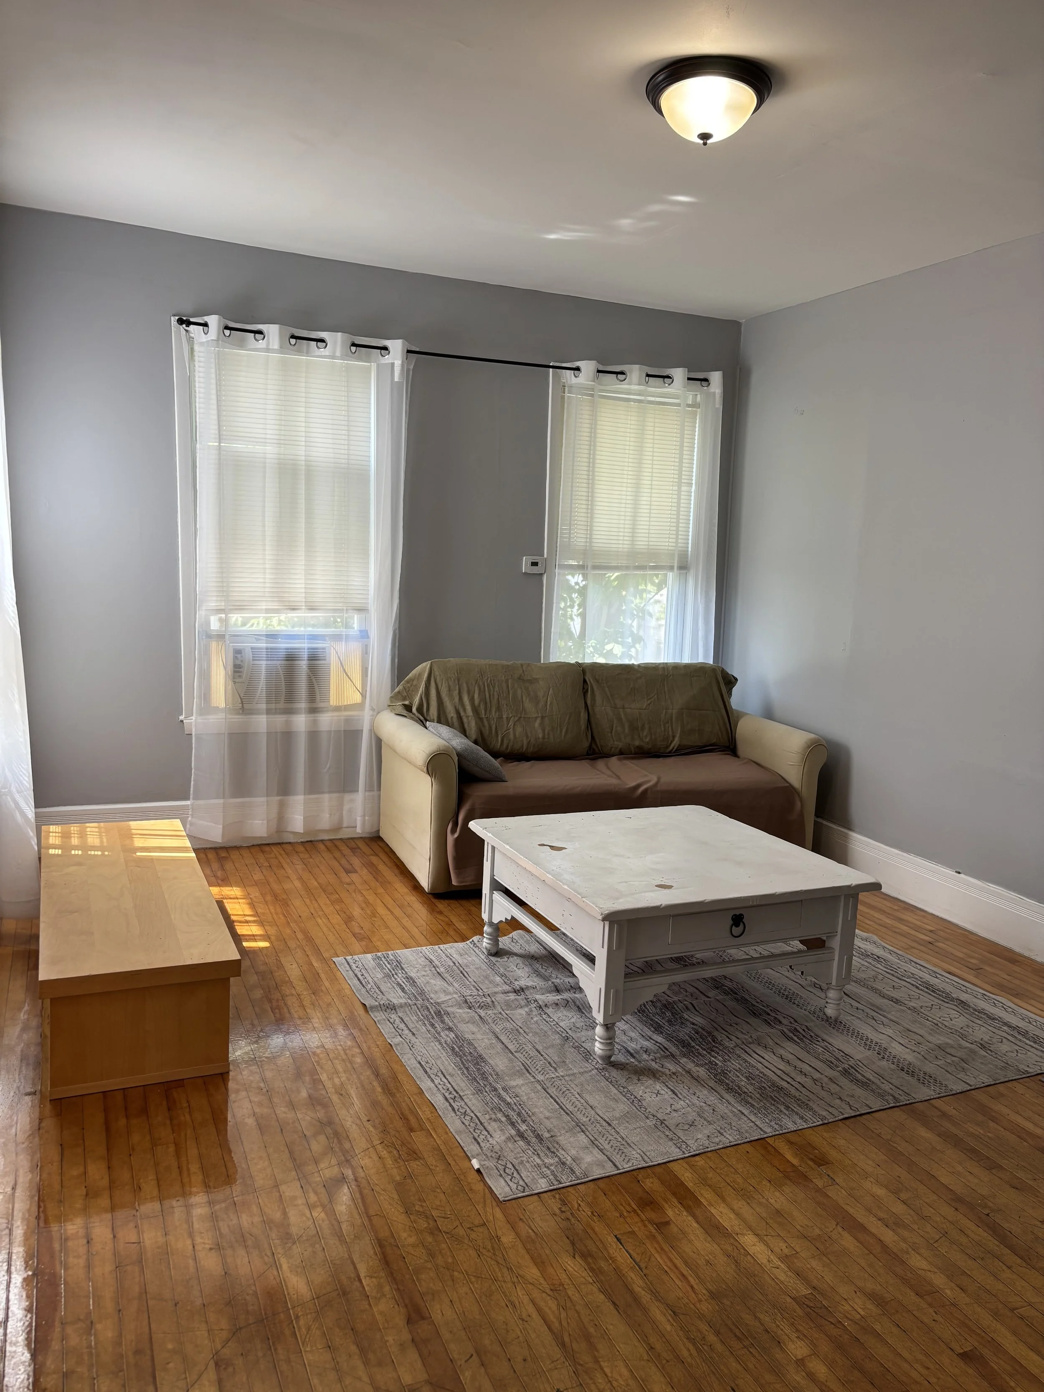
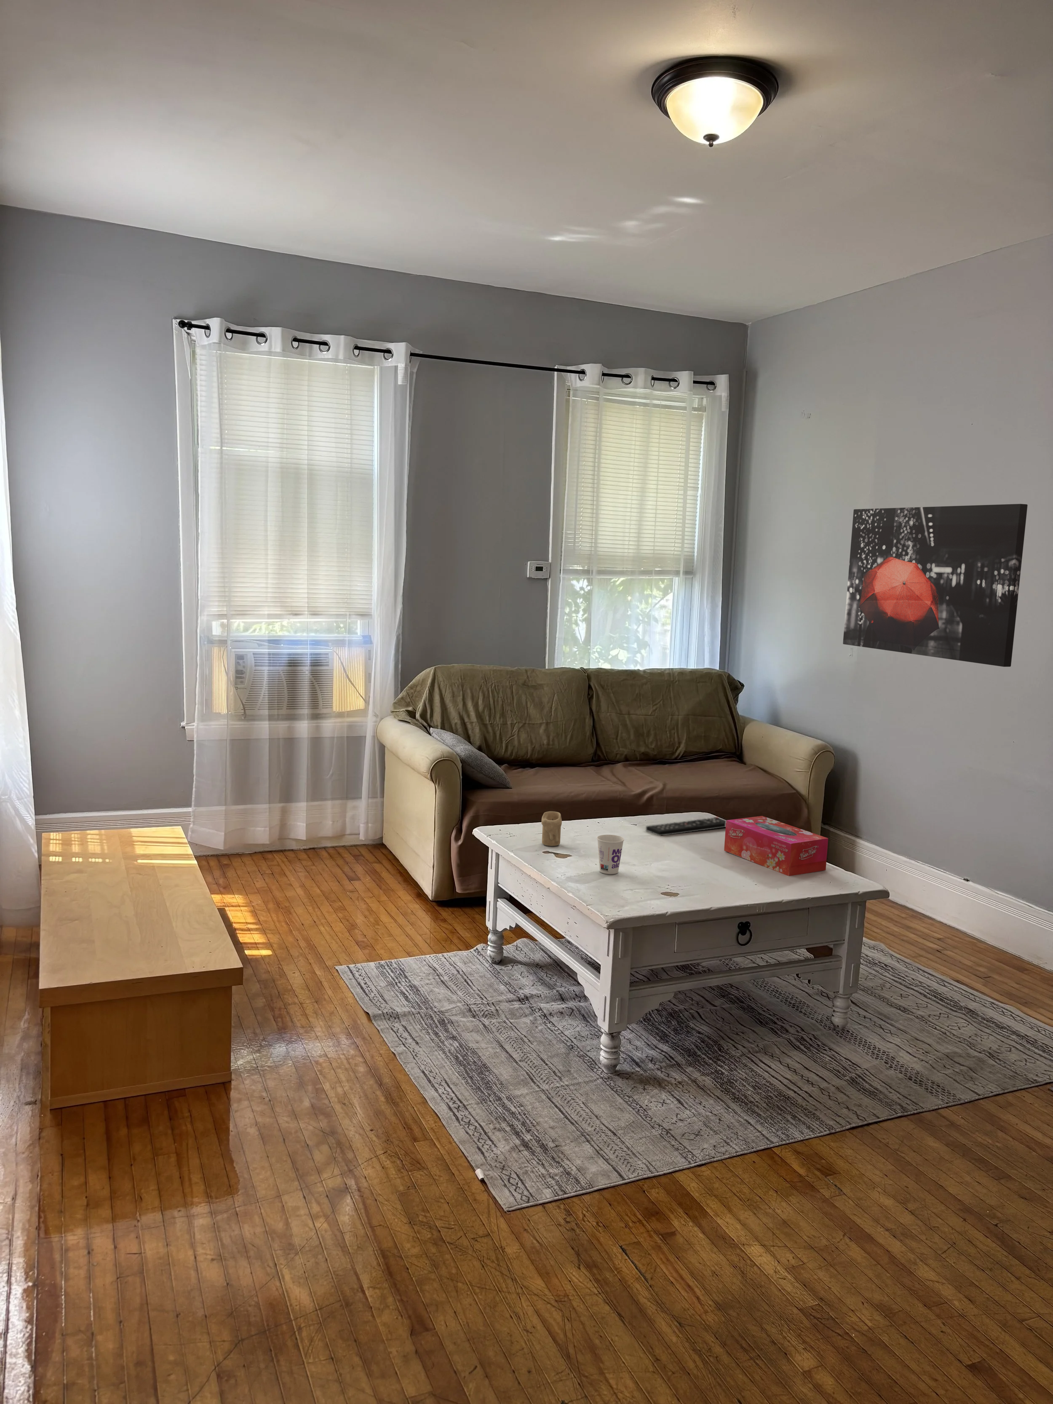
+ candle (552, 829)
+ cup (609, 855)
+ remote control (689, 825)
+ wall art (926, 581)
+ tissue box (774, 844)
